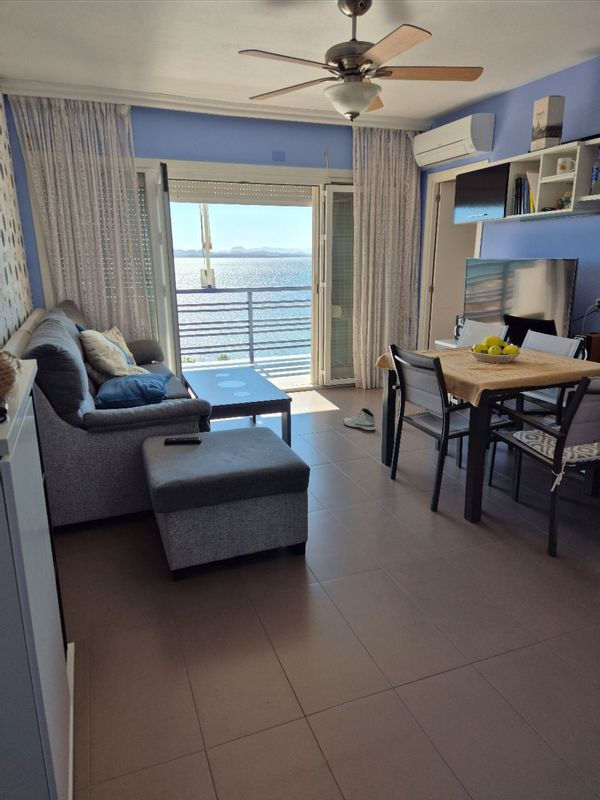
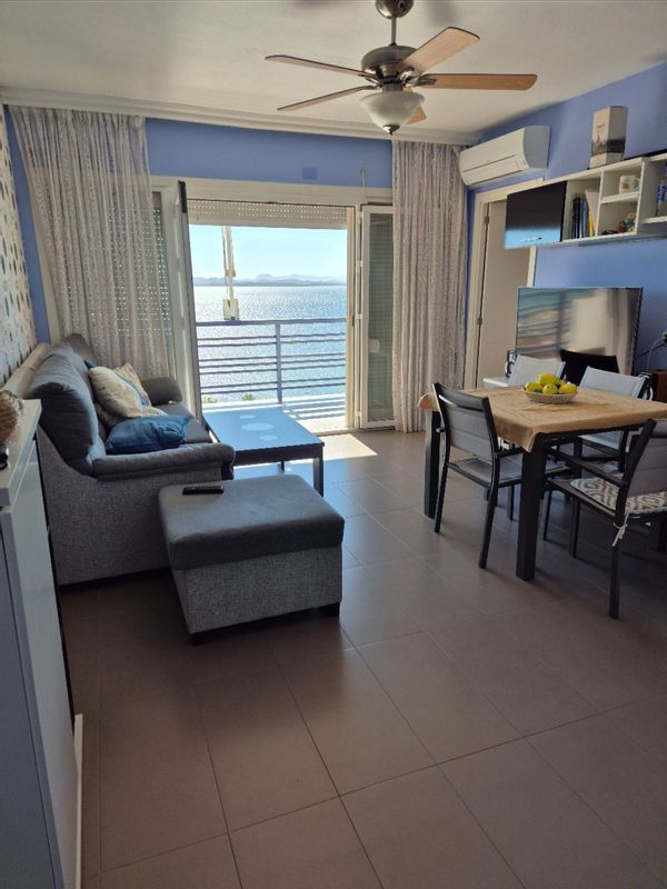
- sneaker (359, 417)
